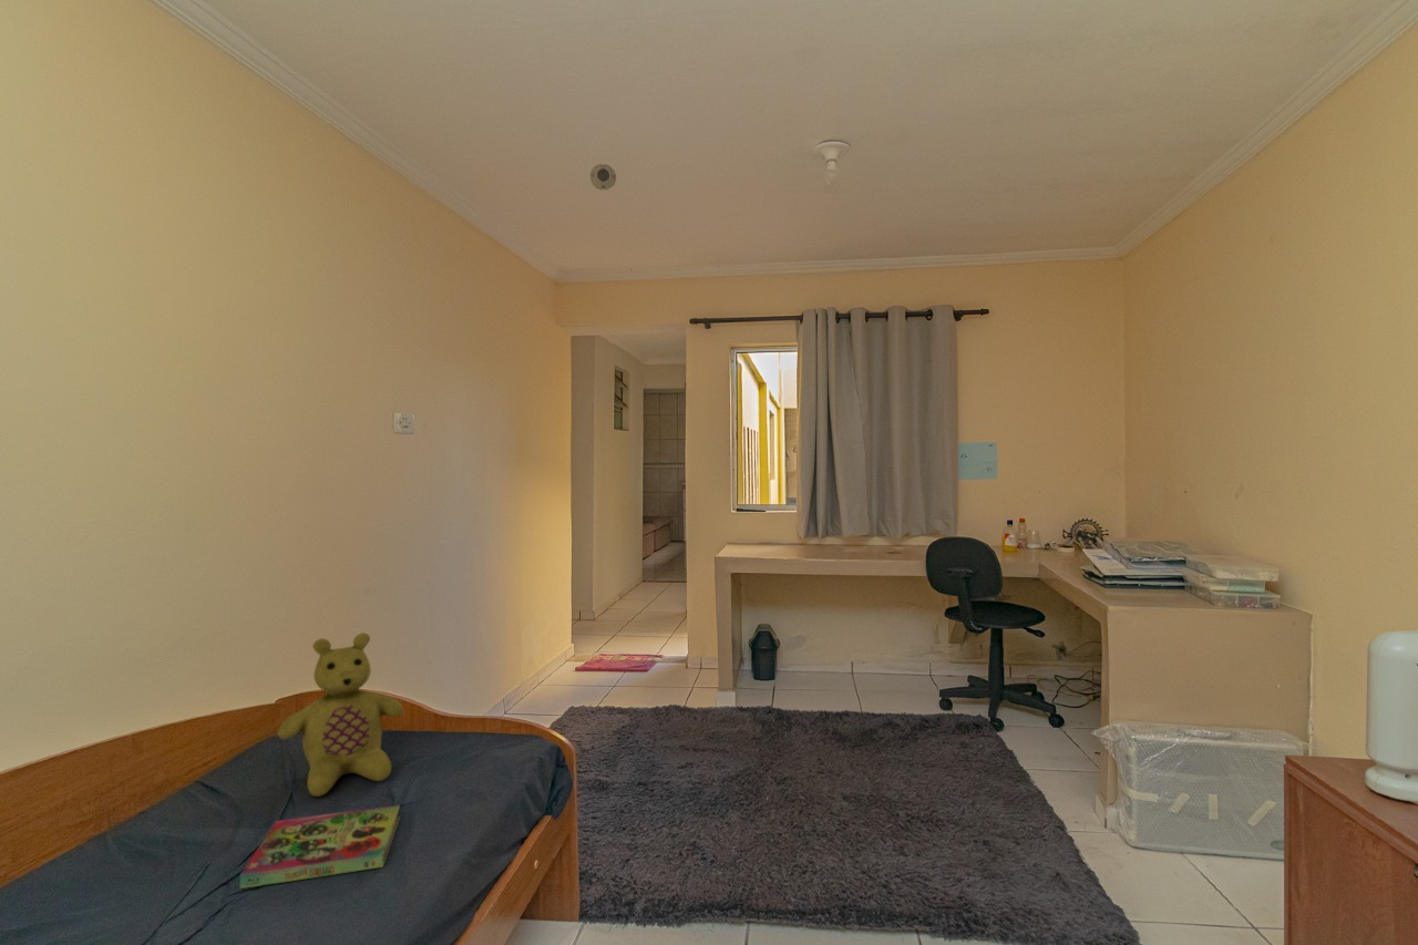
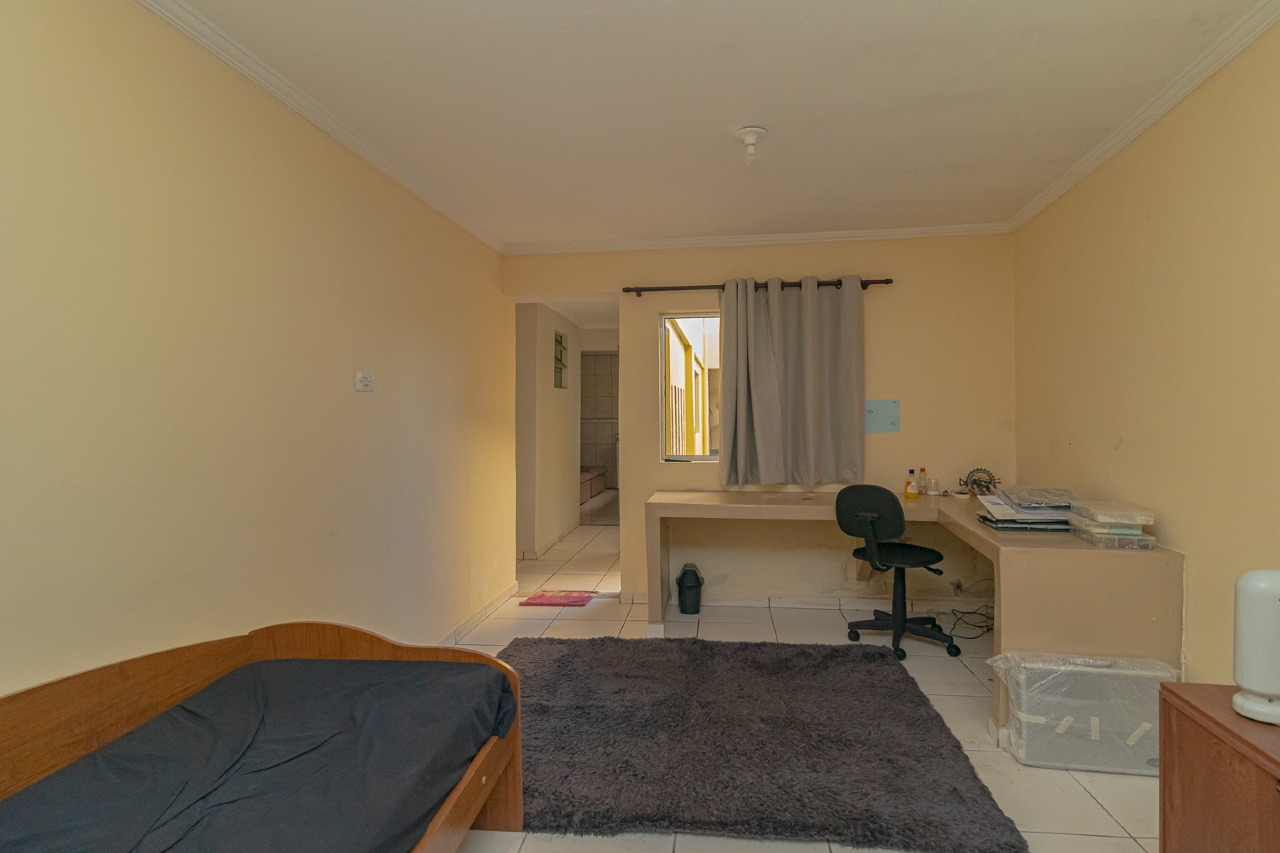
- smoke detector (603, 176)
- stuffed bear (345, 707)
- book (327, 843)
